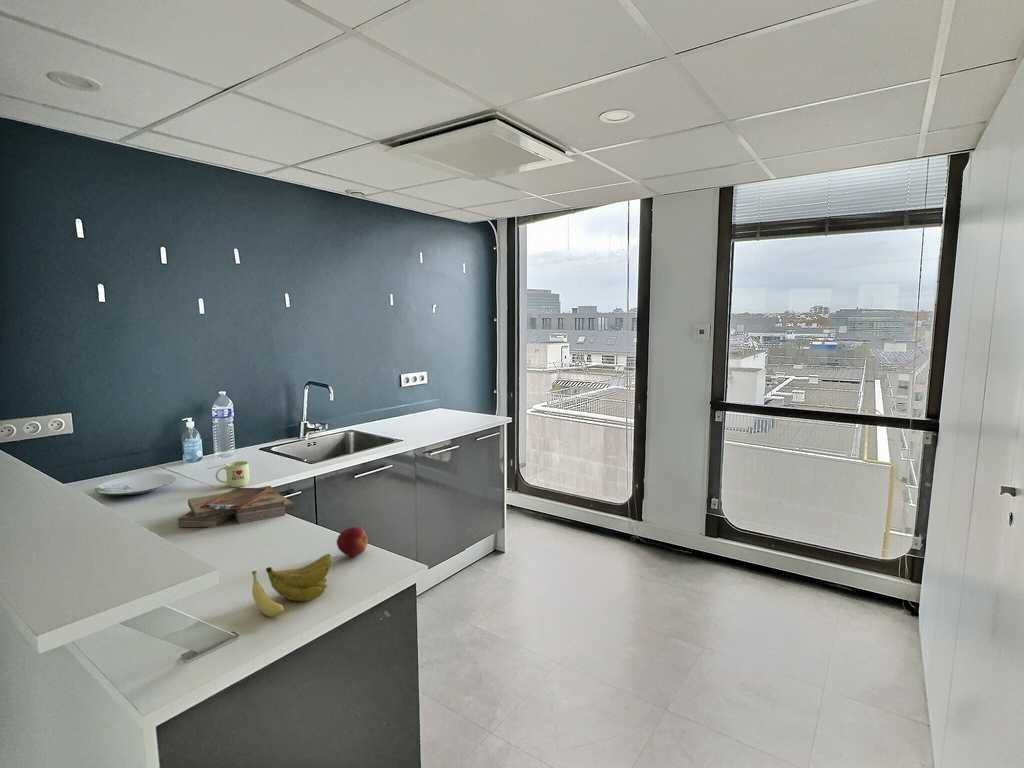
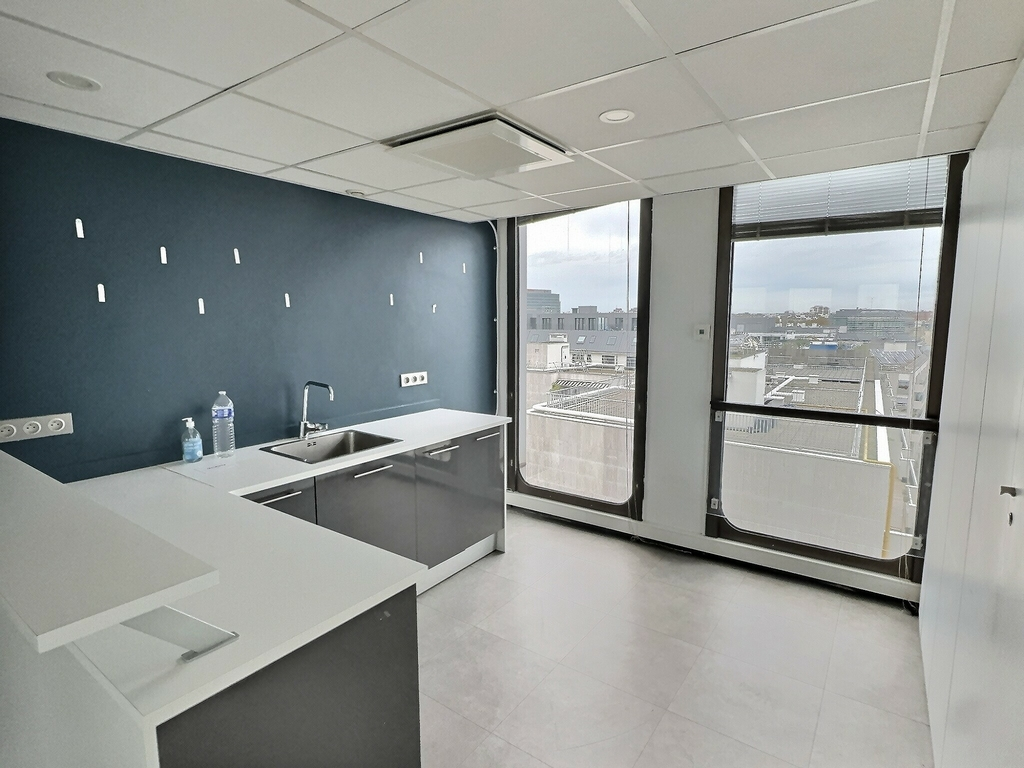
- clipboard (241, 502)
- apple (351, 541)
- plate (137, 487)
- mug (232, 475)
- banana (292, 582)
